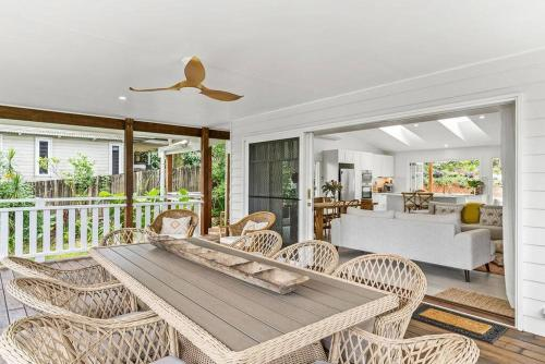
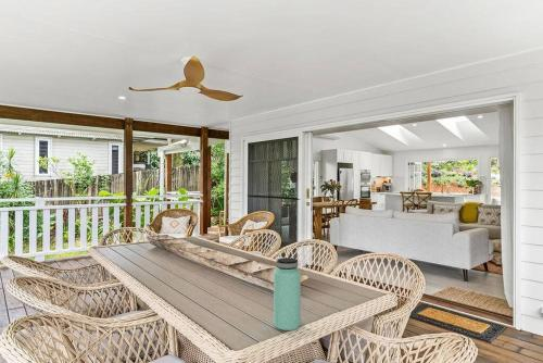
+ bottle (287, 292)
